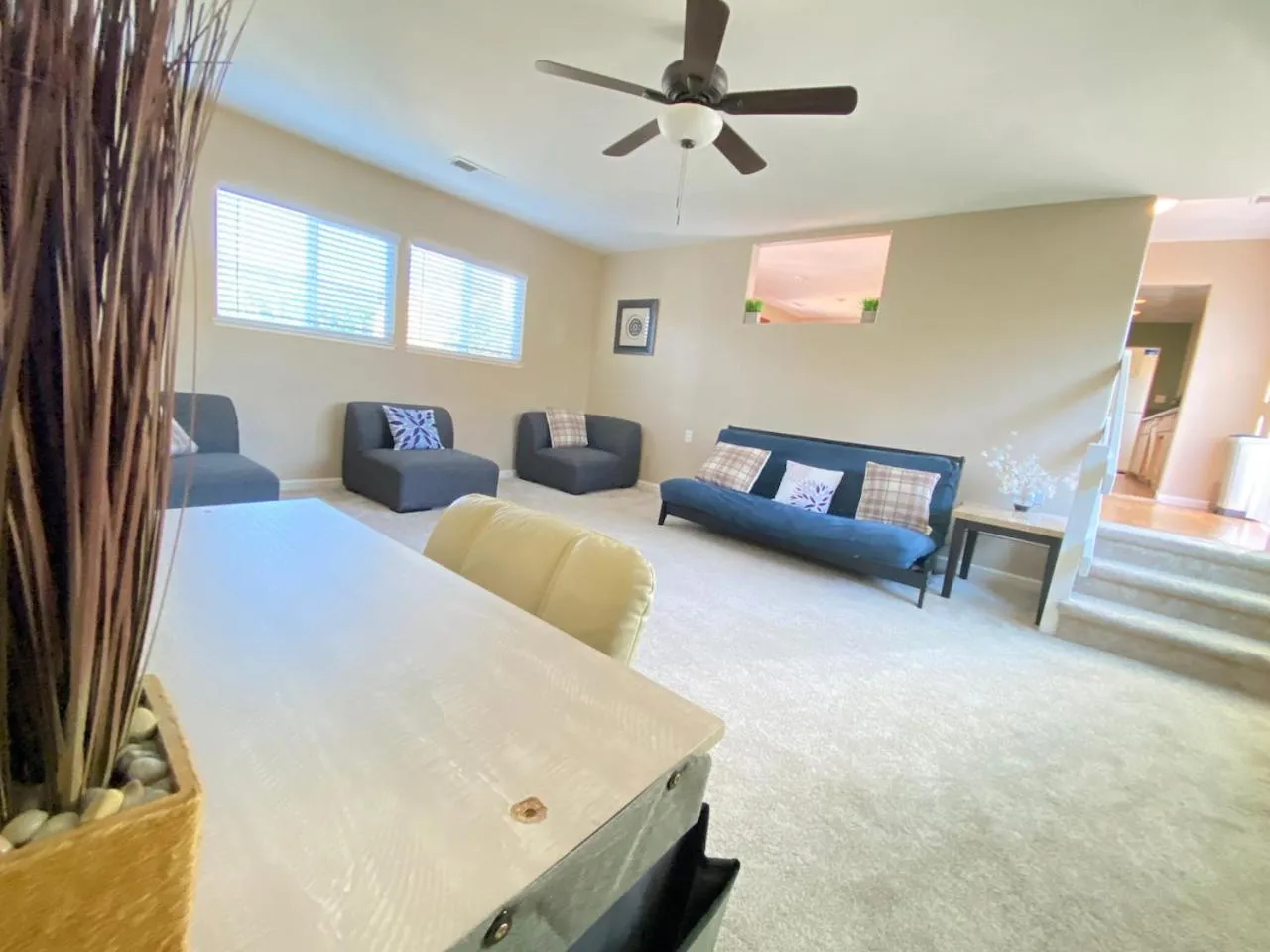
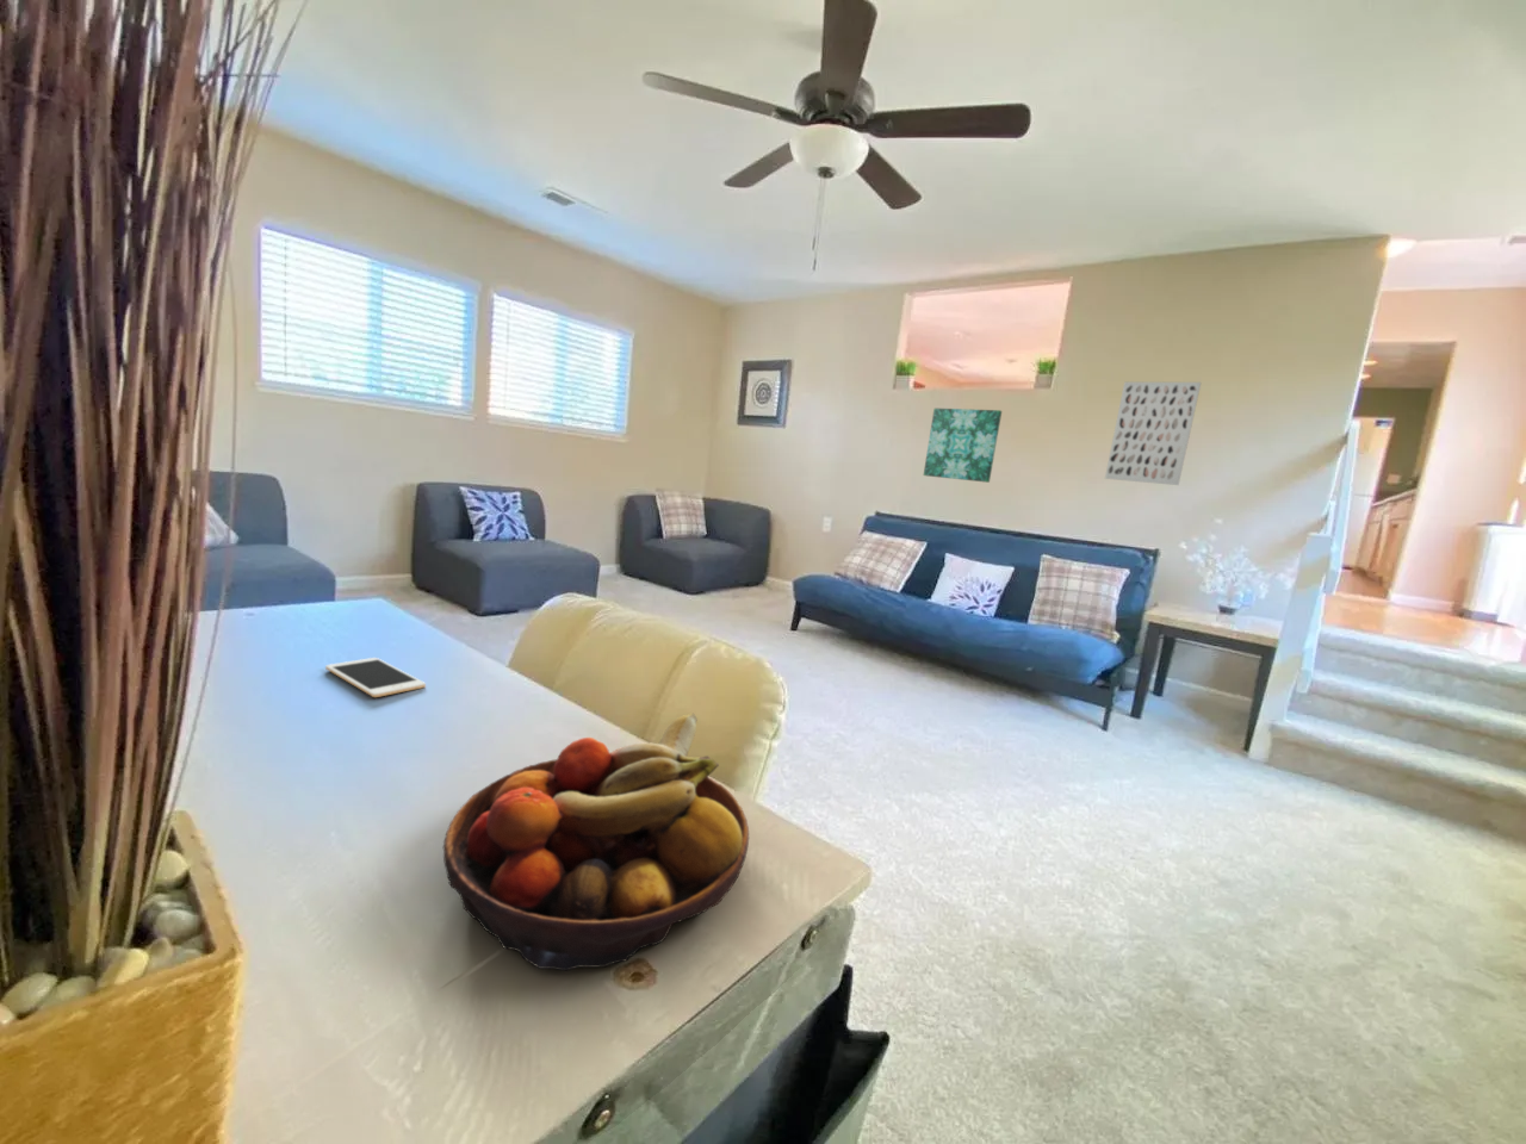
+ wall art (961, 445)
+ cell phone (375, 675)
+ fruit bowl (607, 806)
+ wall art (1150, 433)
